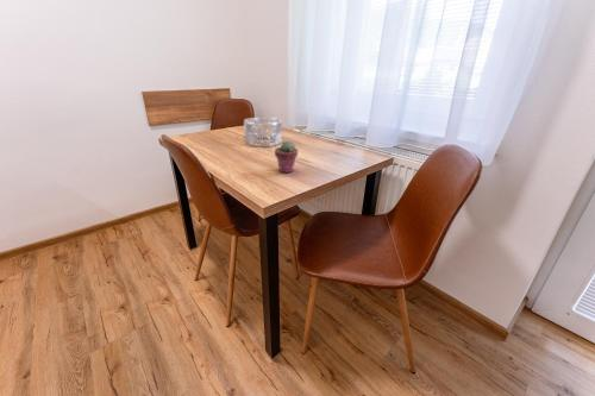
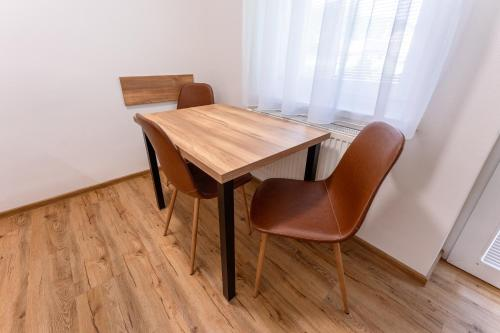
- potted succulent (286, 156)
- decorative bowl (263, 131)
